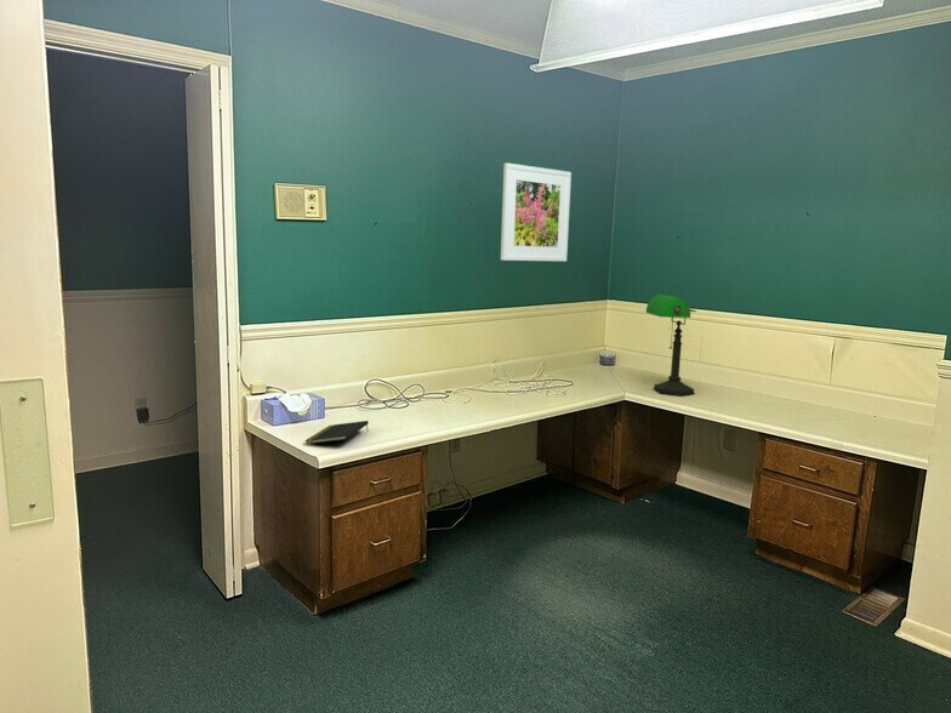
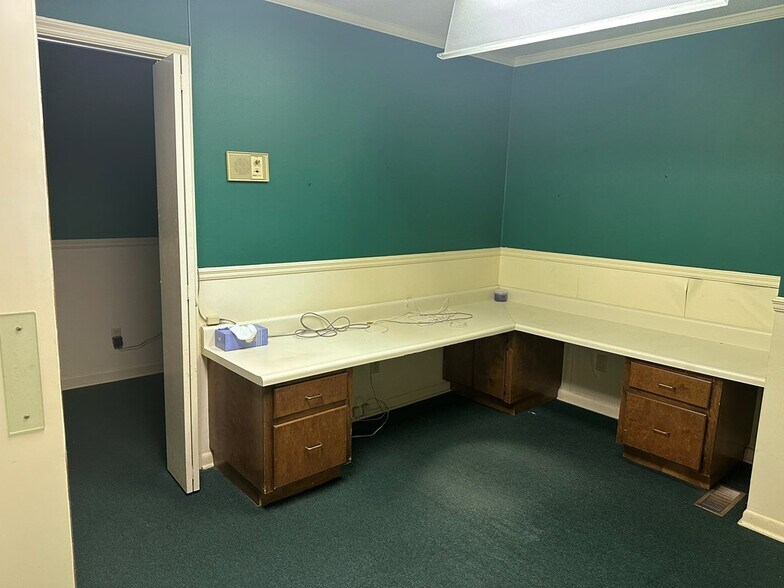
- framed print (536, 215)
- notepad (337, 432)
- desk lamp (671, 343)
